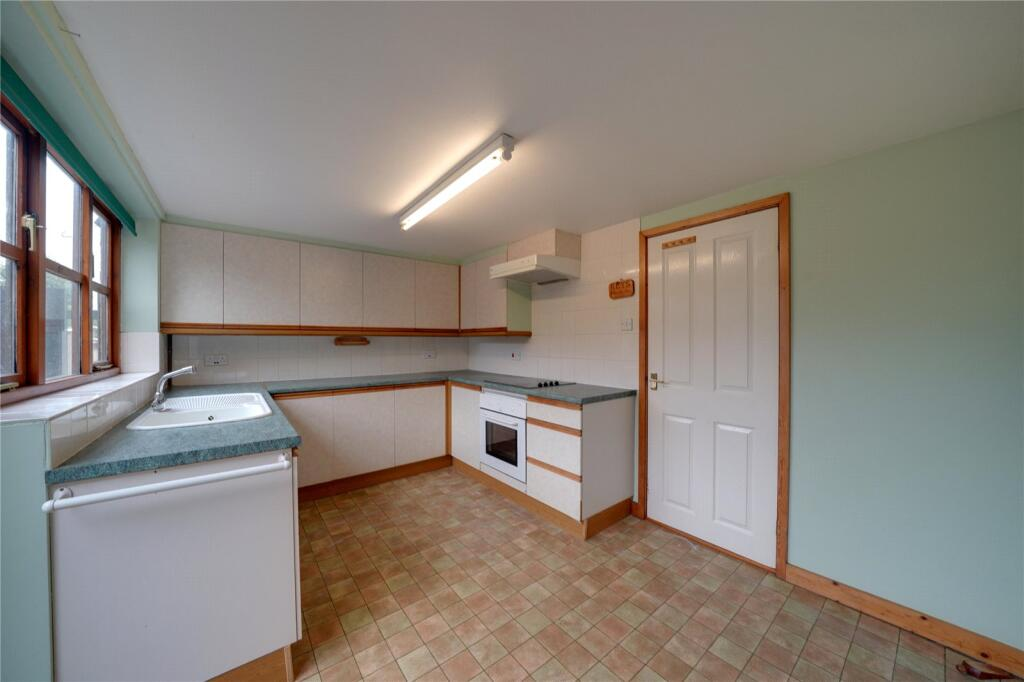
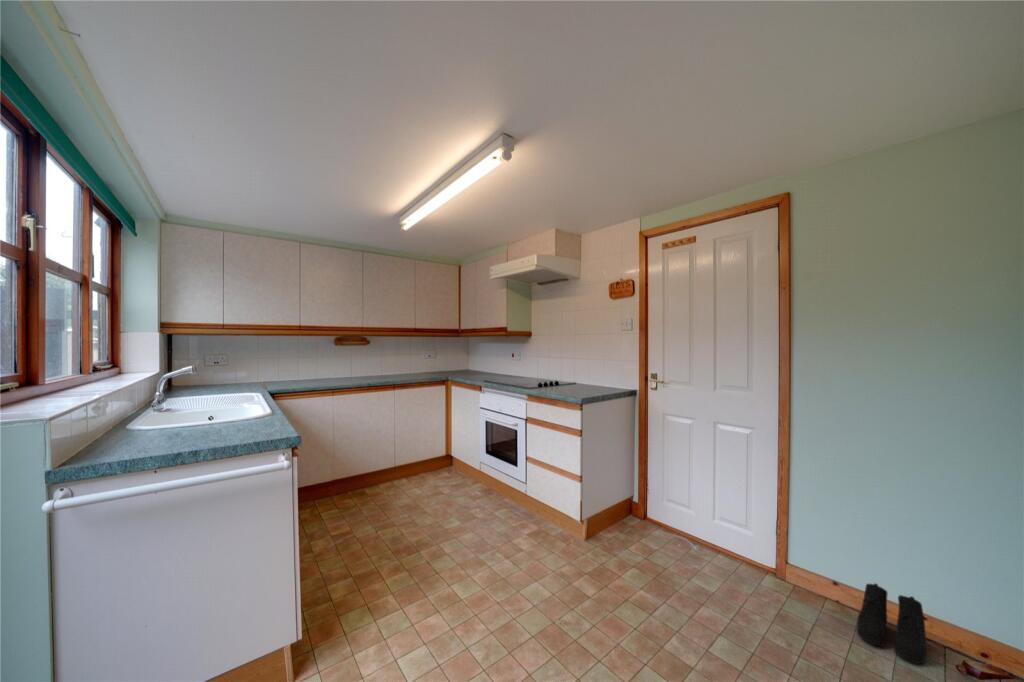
+ boots (886, 616)
